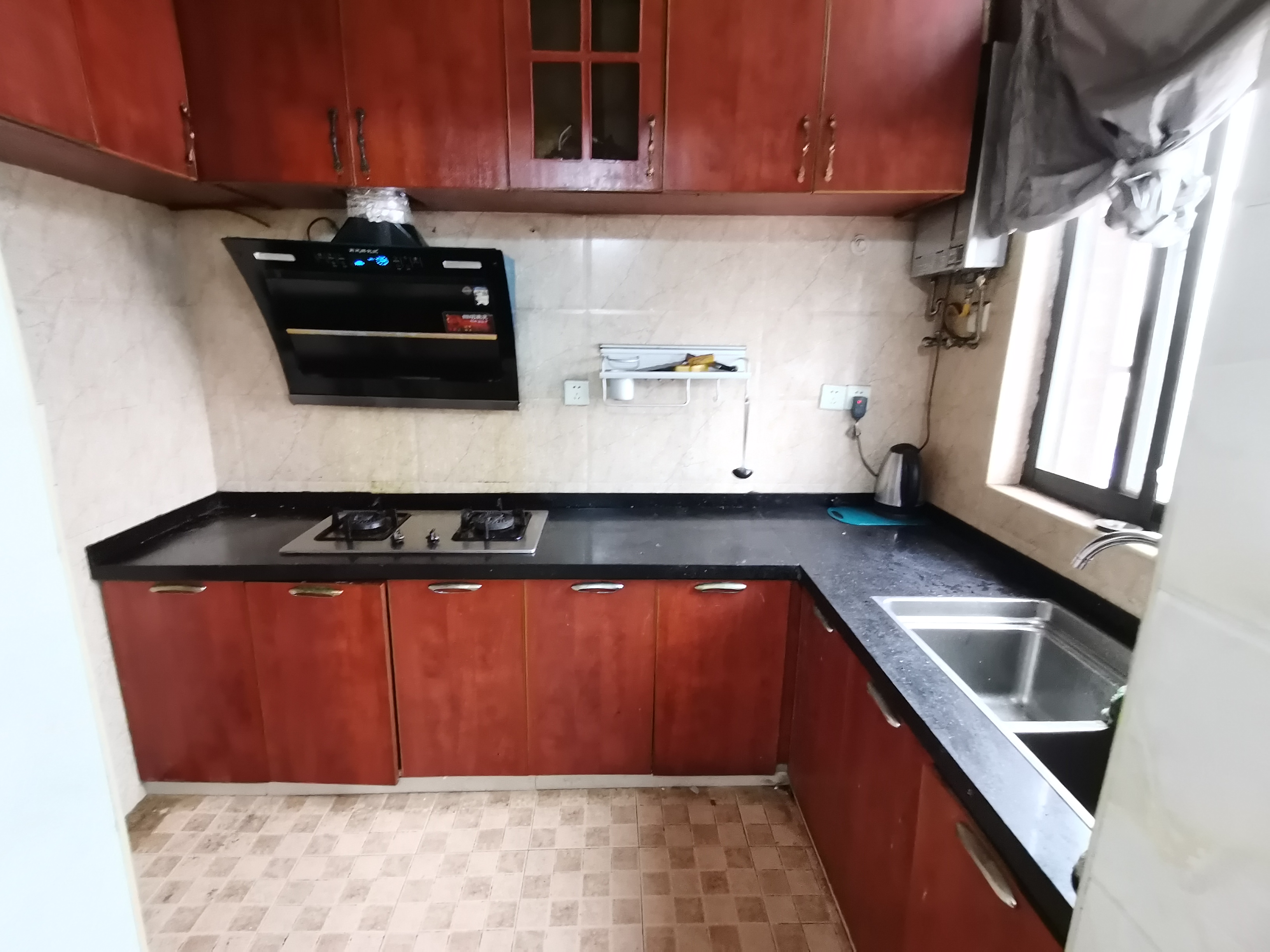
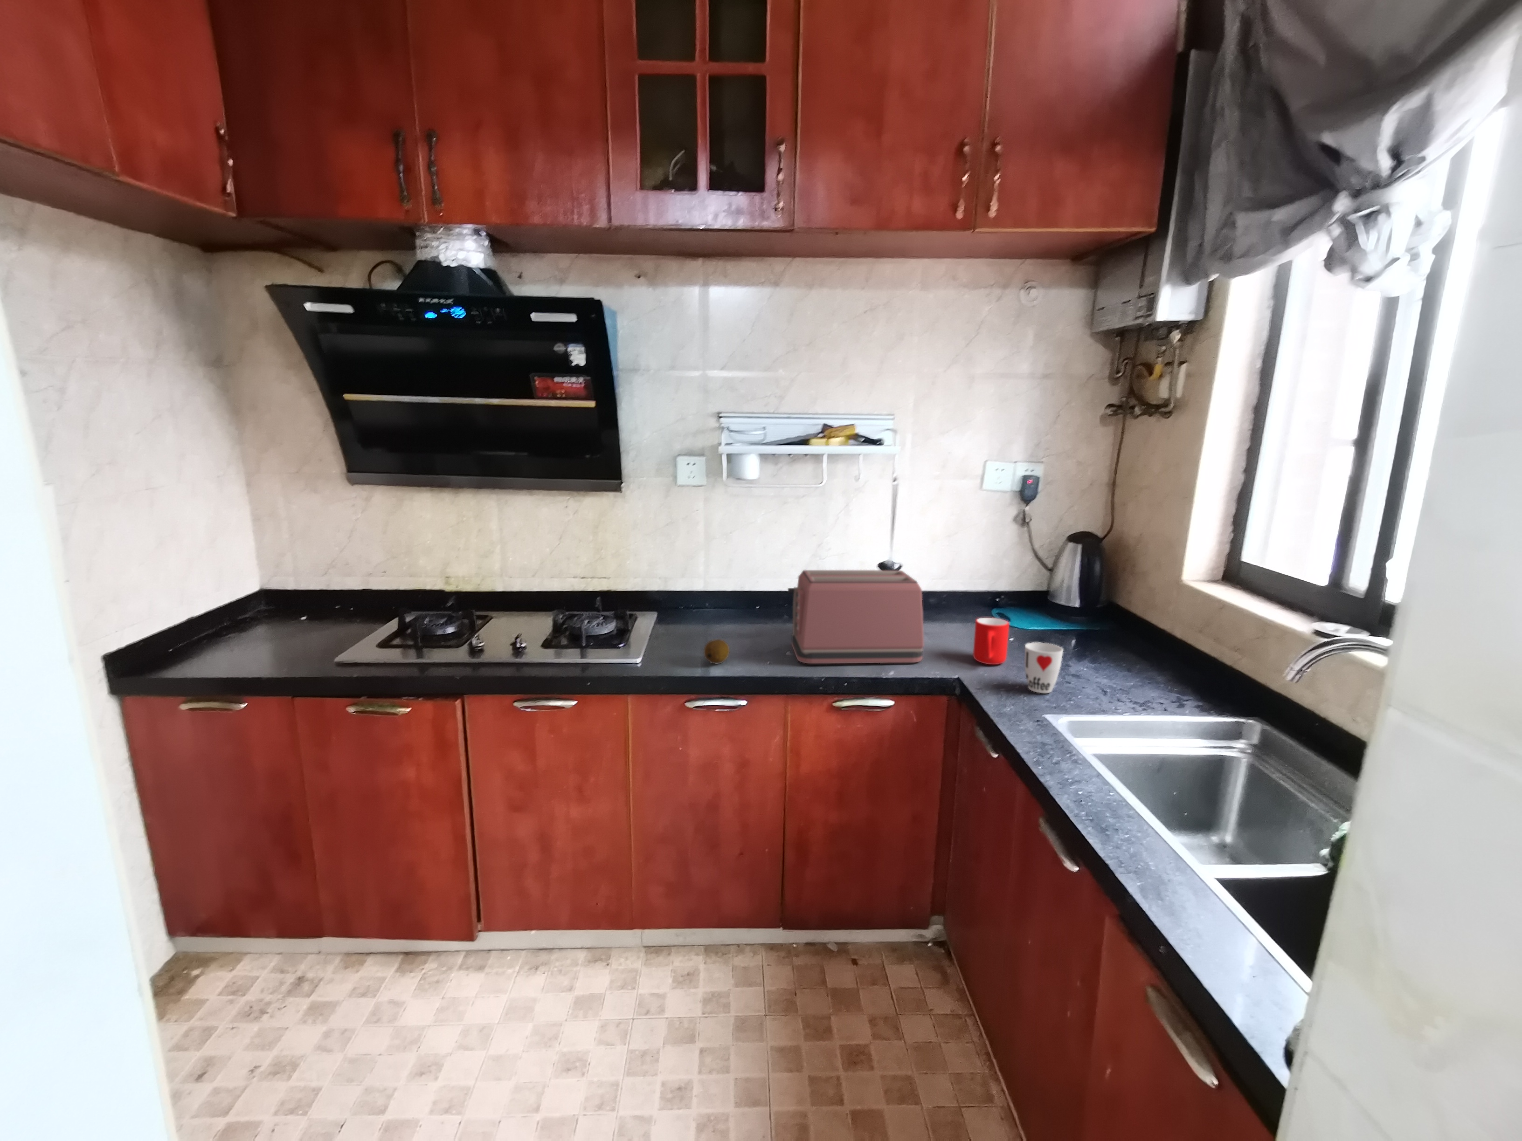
+ cup (990, 644)
+ fruit (717, 651)
+ toaster (852, 615)
+ cup (1041, 669)
